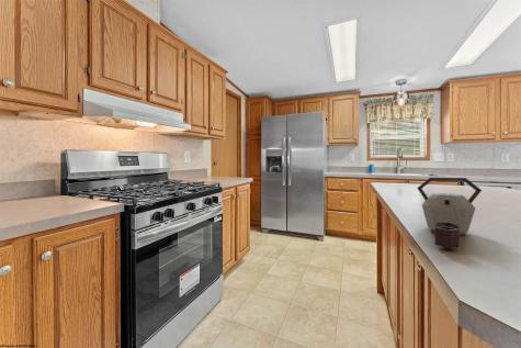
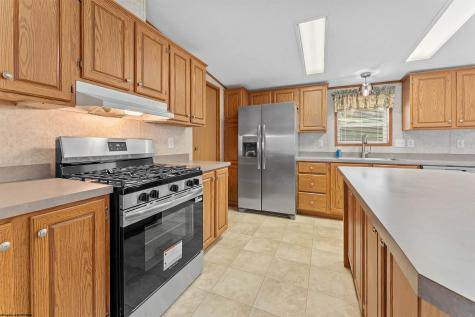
- kettle (446, 207)
